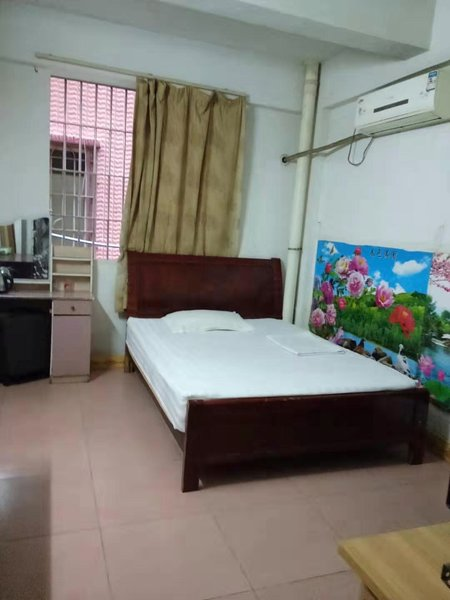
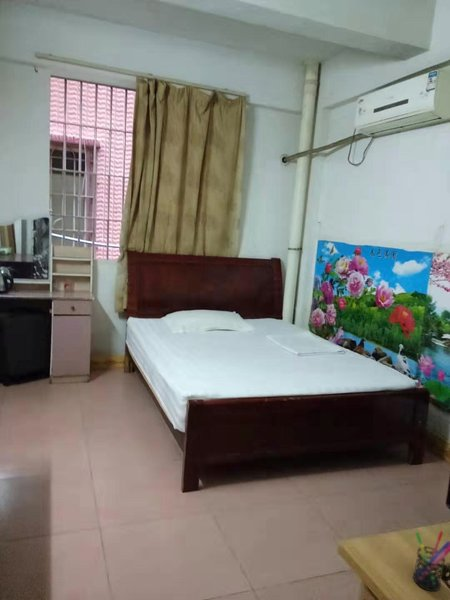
+ pen holder (428, 557)
